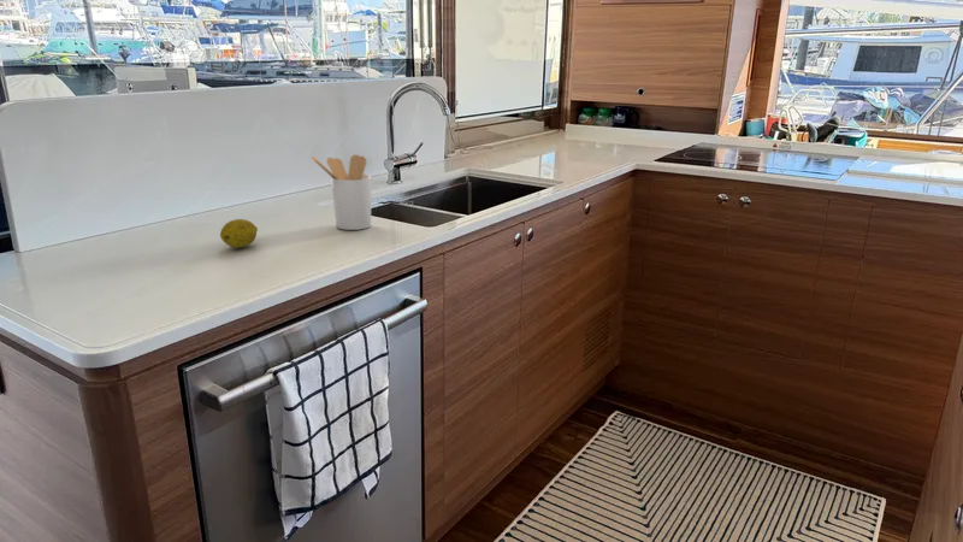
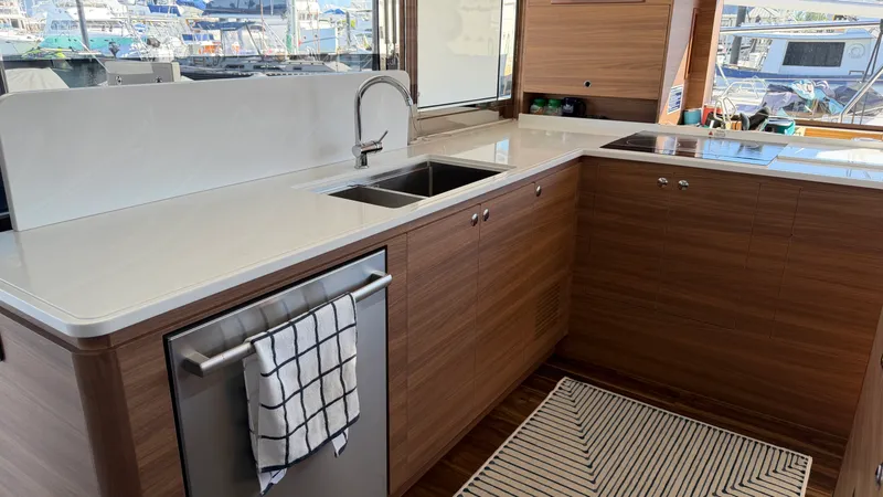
- utensil holder (342, 189)
- fruit (240, 232)
